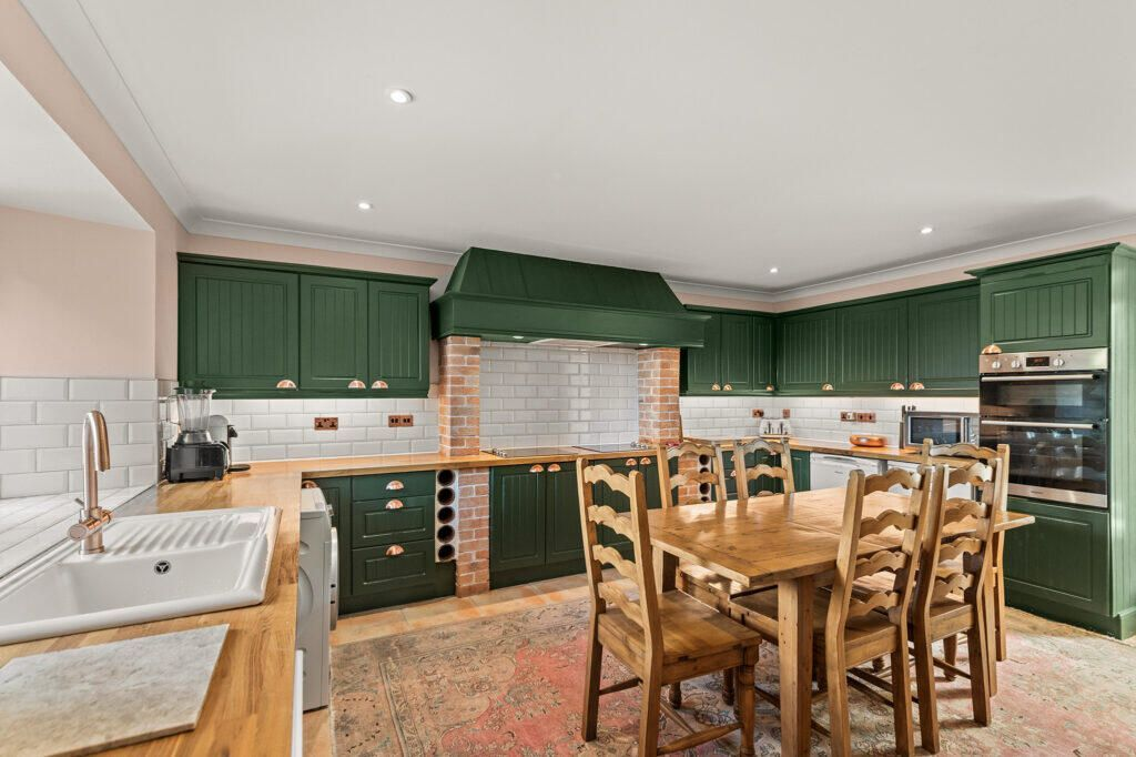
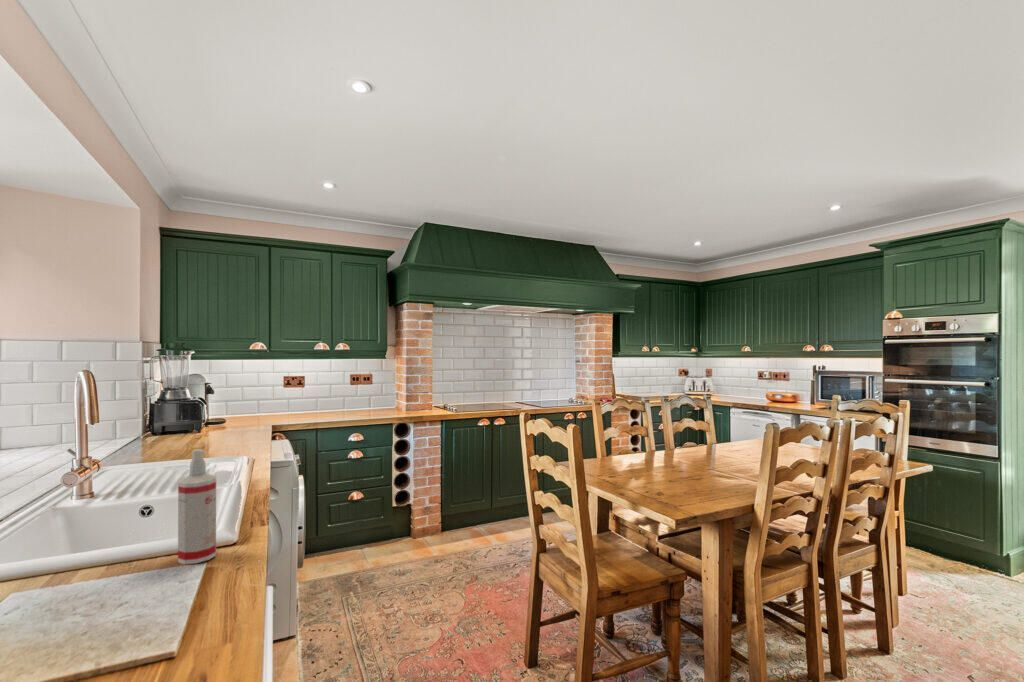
+ spray bottle (197, 503)
